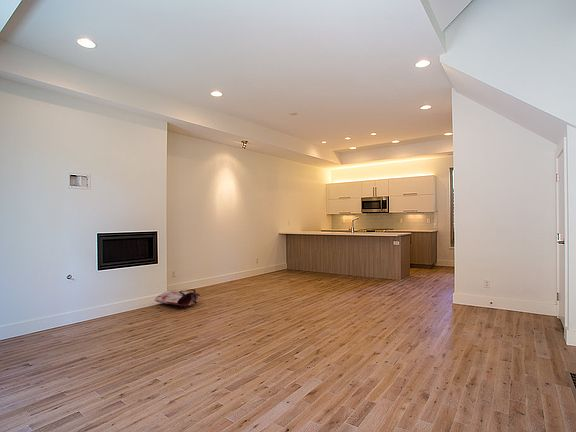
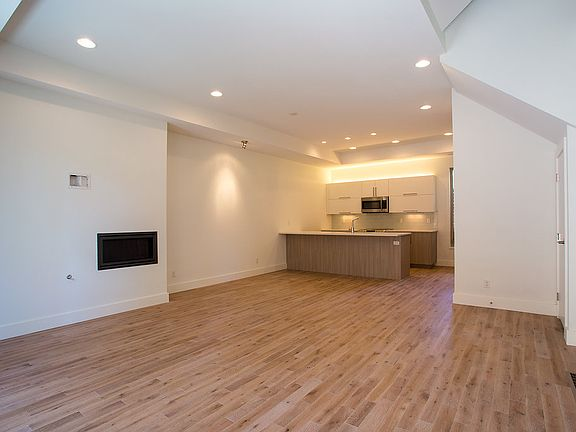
- bag (177, 296)
